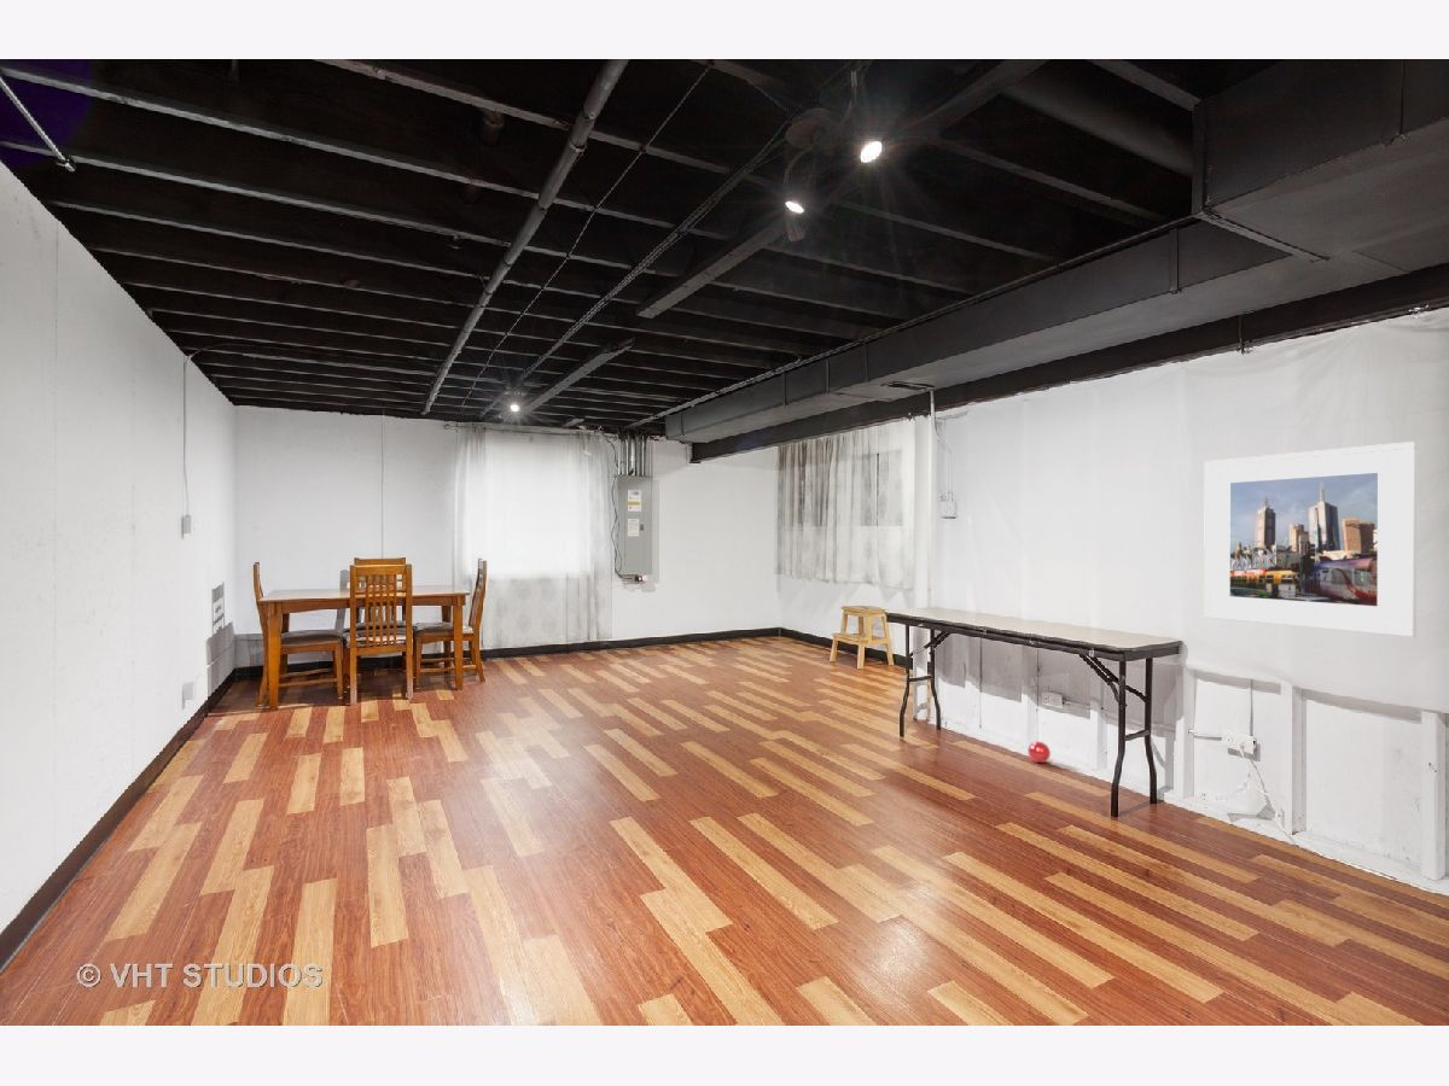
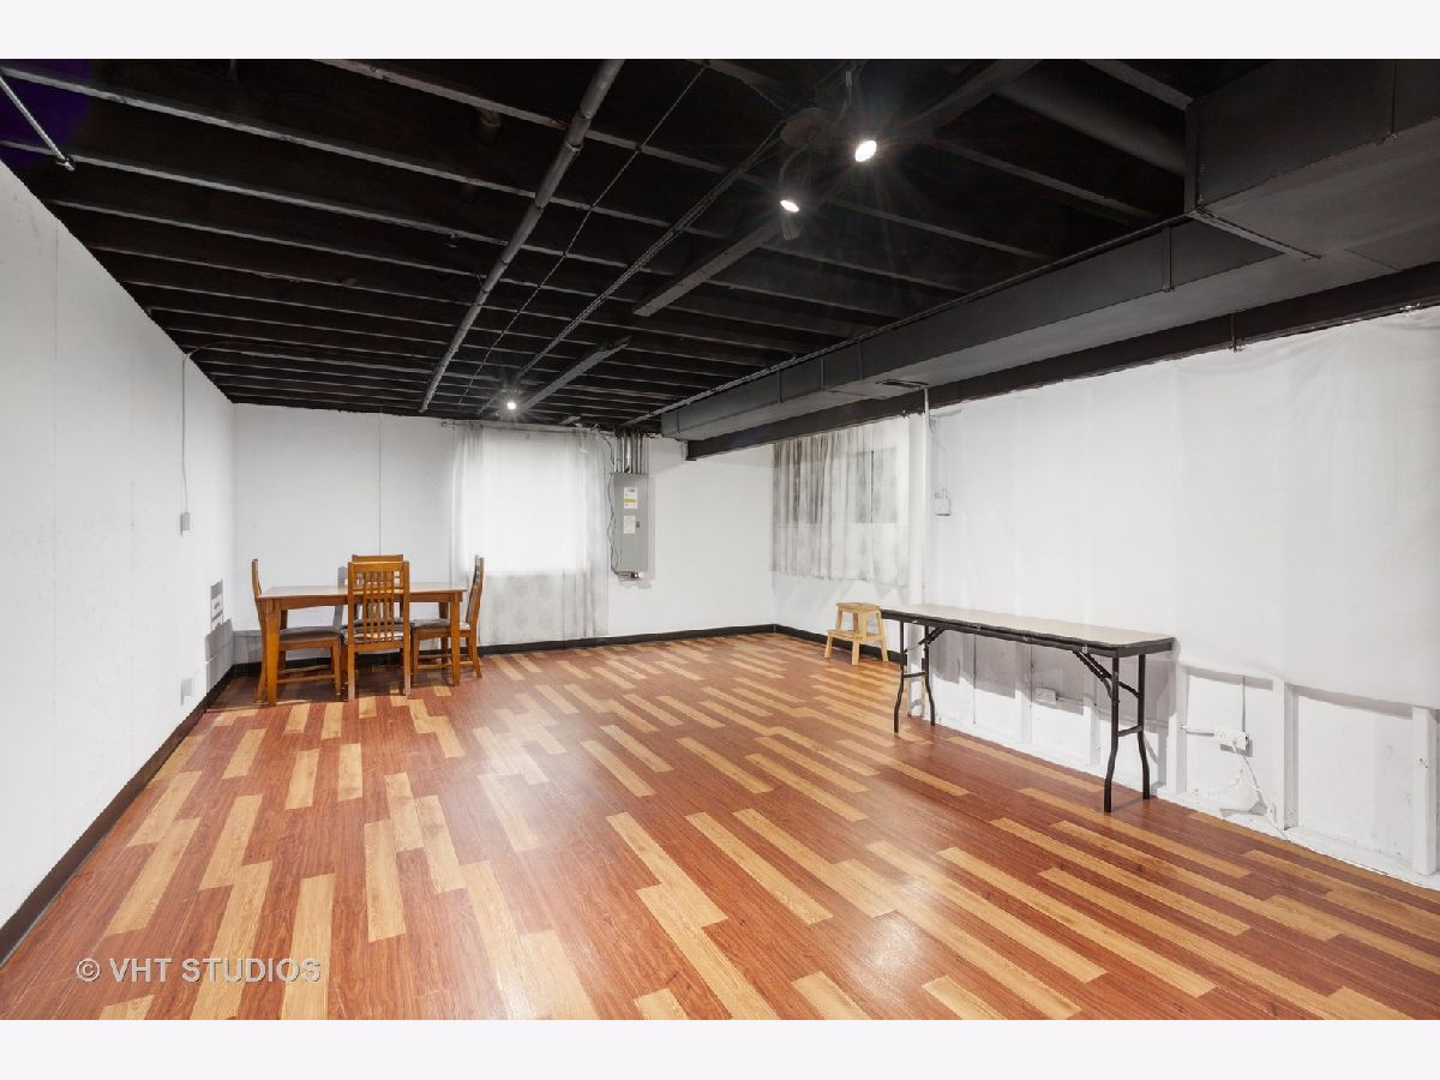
- ball (1038, 752)
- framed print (1298, 539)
